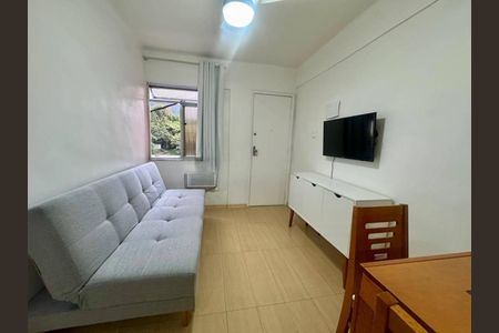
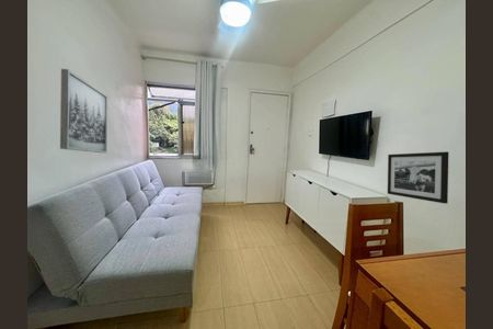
+ picture frame (413, 175)
+ wall art (88, 117)
